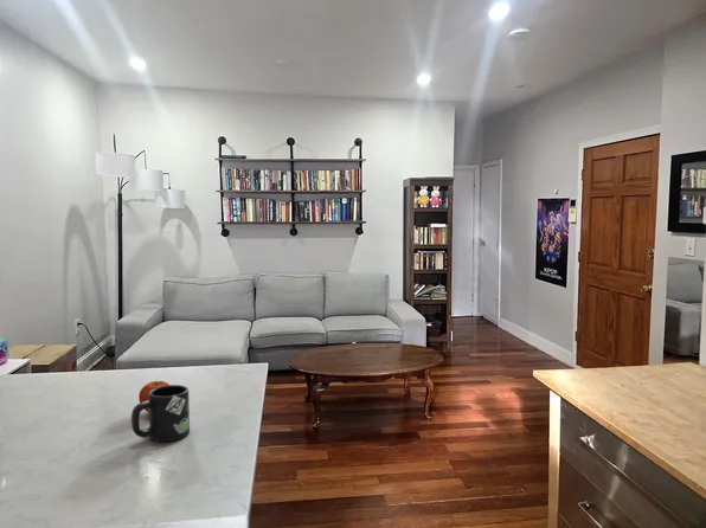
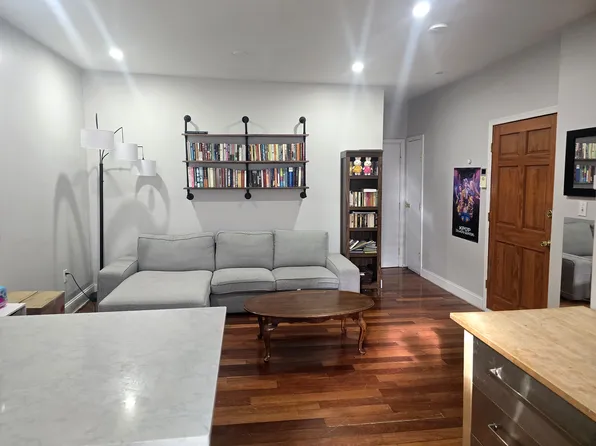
- mug (160, 414)
- apple (153, 388)
